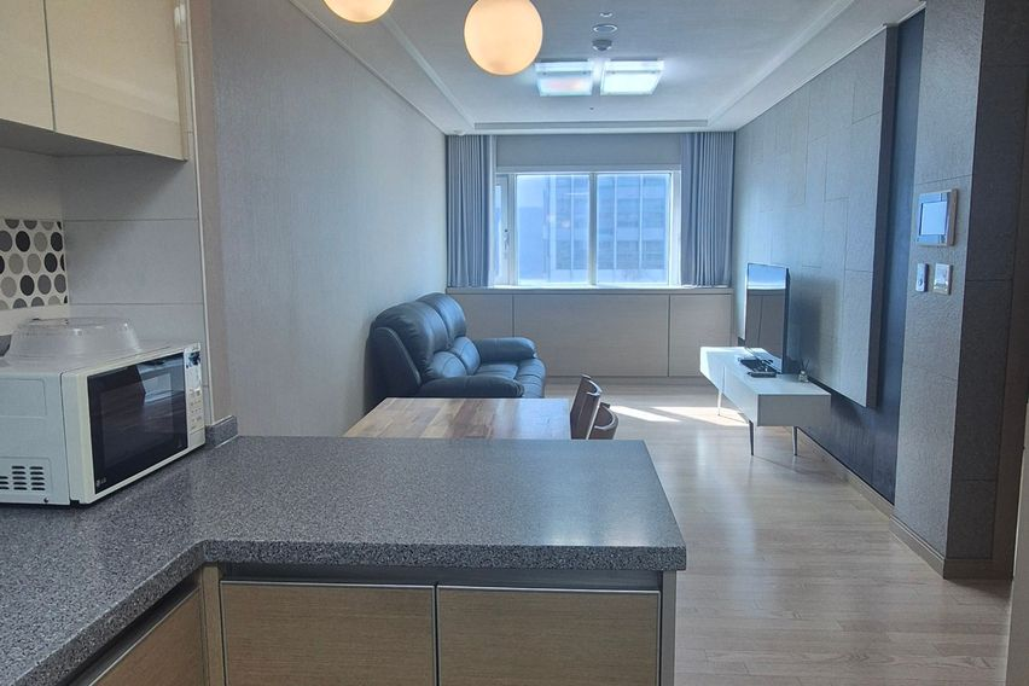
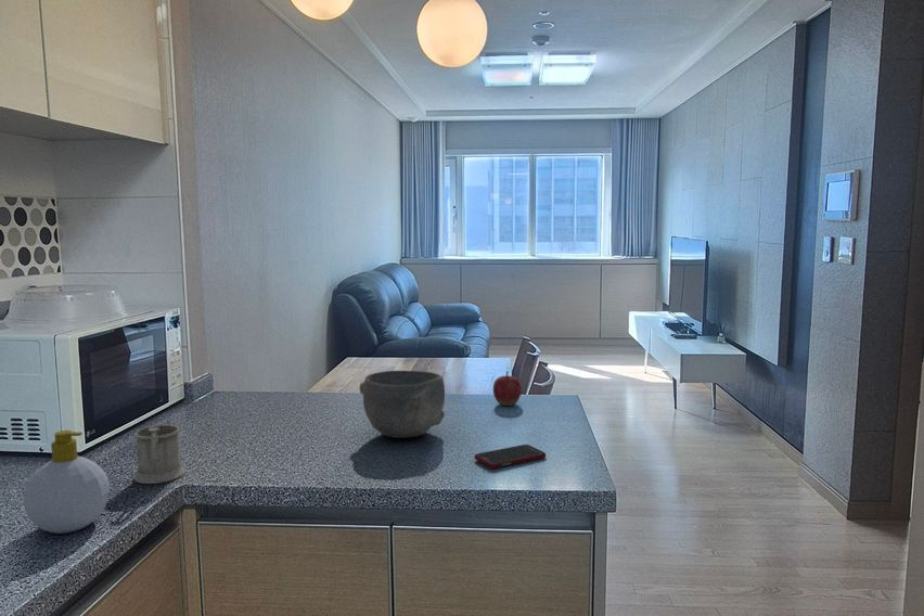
+ mug (157, 450)
+ cell phone (510, 455)
+ bowl (406, 405)
+ soap bottle (66, 478)
+ apple (506, 386)
